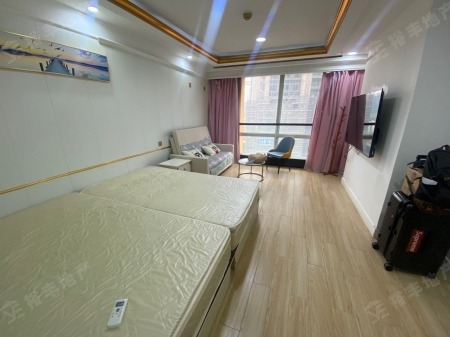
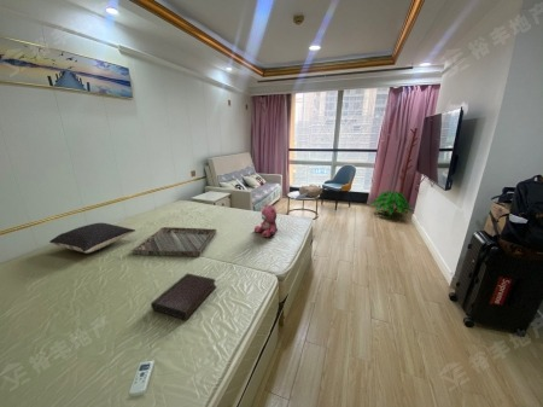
+ book (186, 292)
+ teddy bear (267, 219)
+ tray (179, 239)
+ indoor plant (391, 202)
+ pillow (94, 236)
